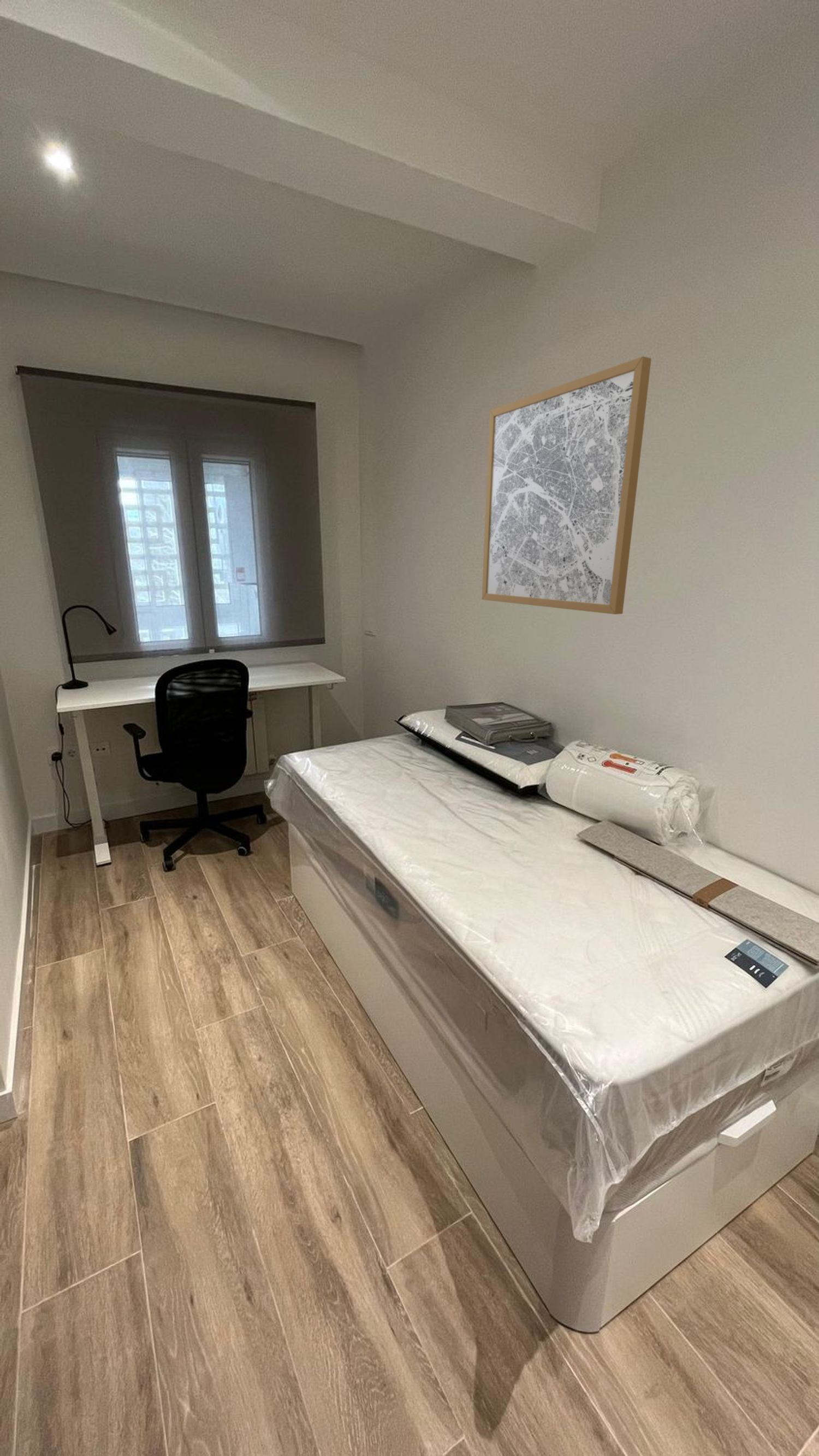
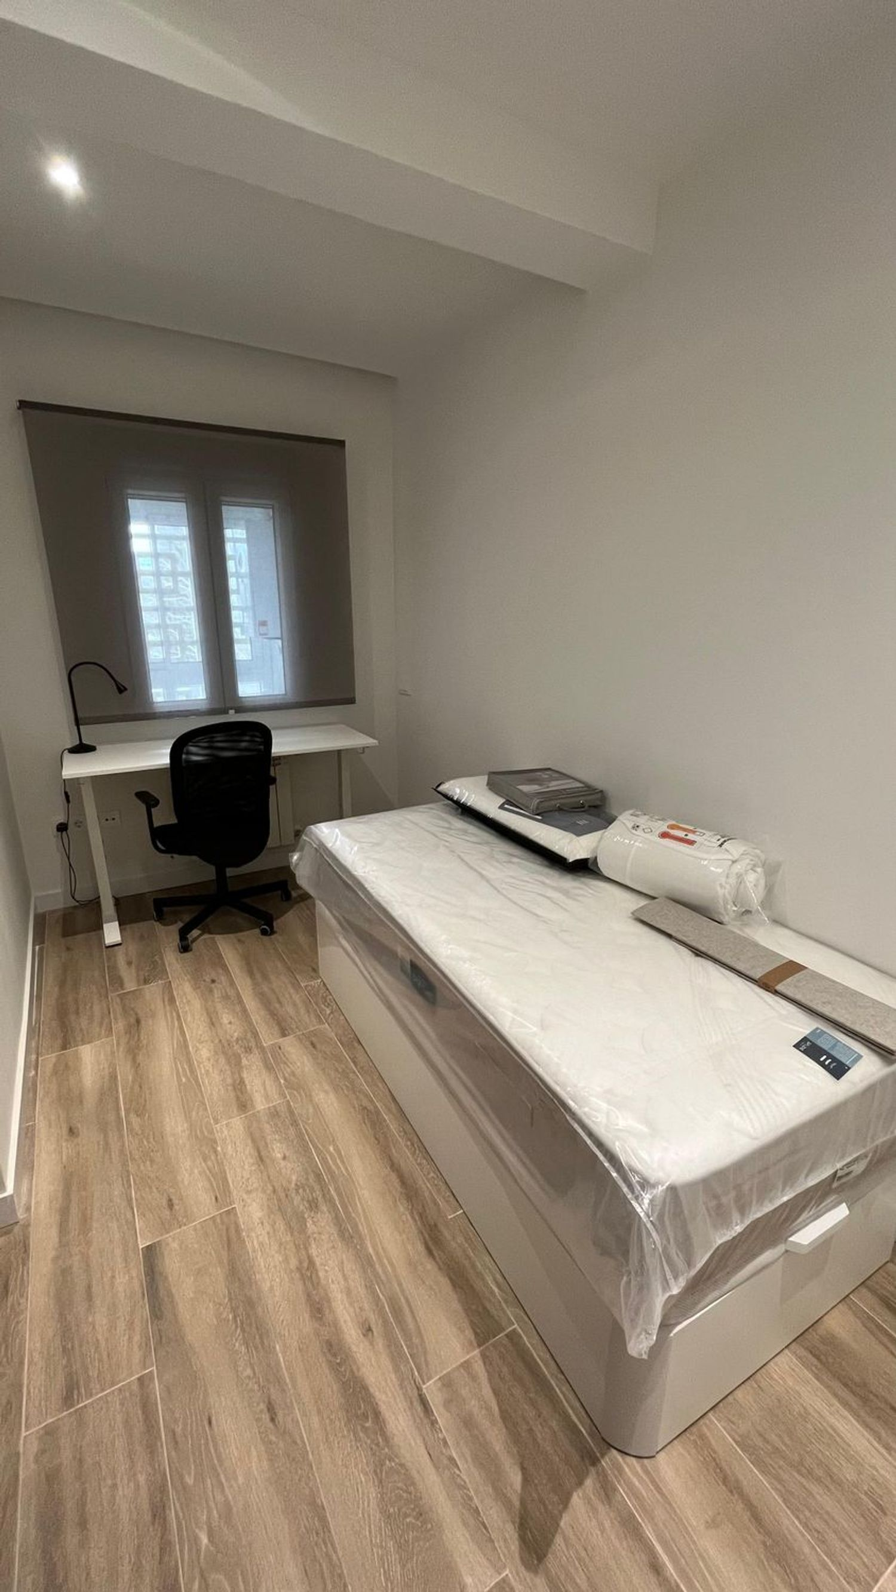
- wall art (550, 502)
